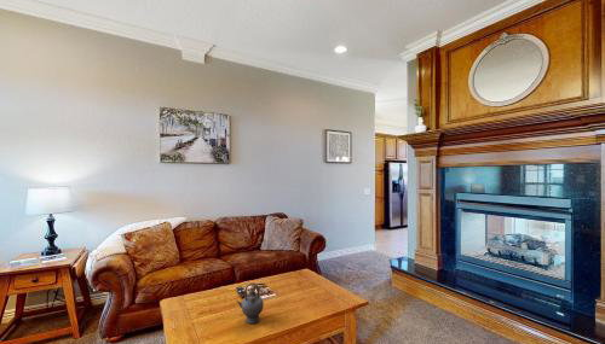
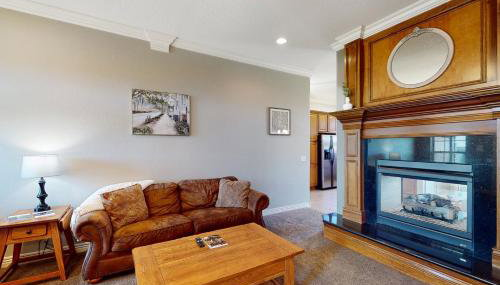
- teapot (249, 301)
